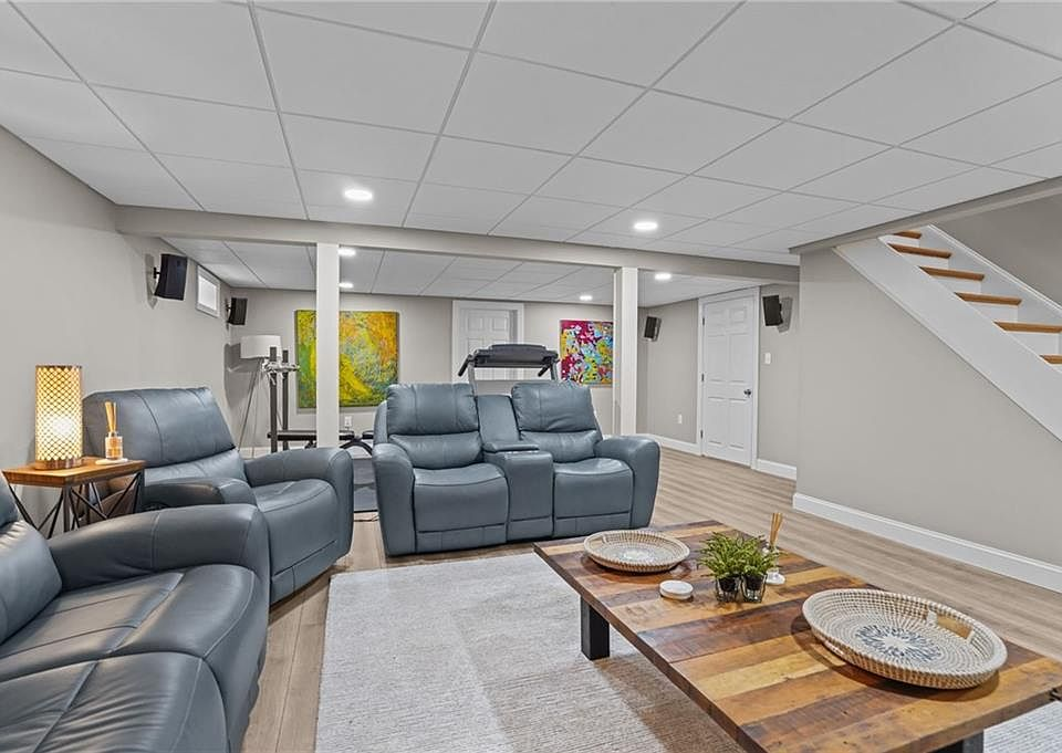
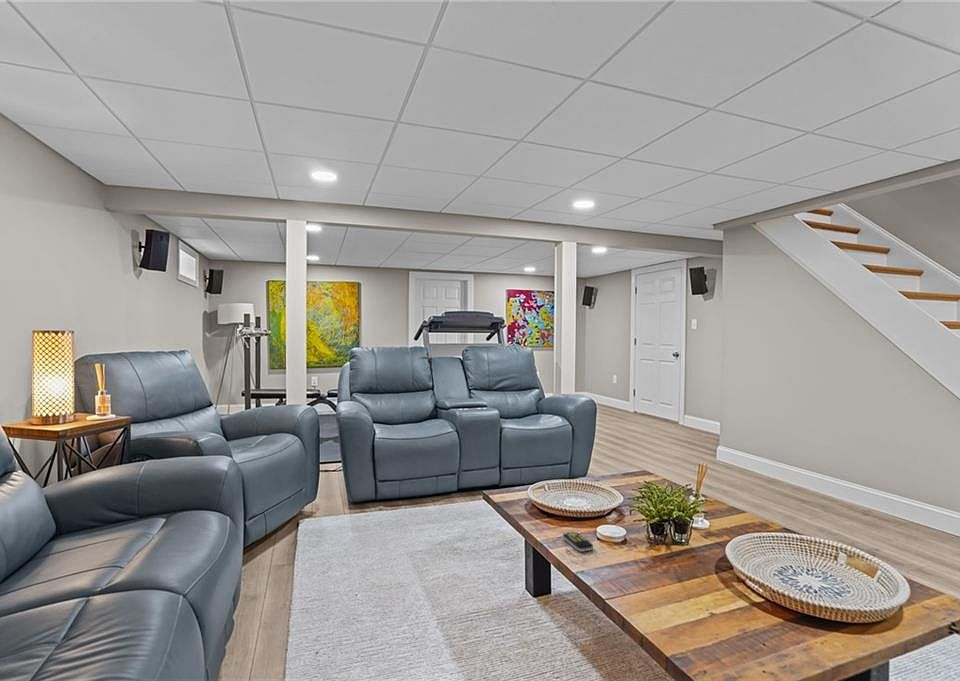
+ remote control (577, 541)
